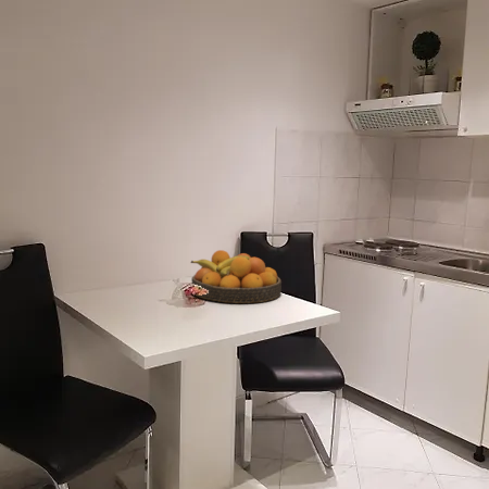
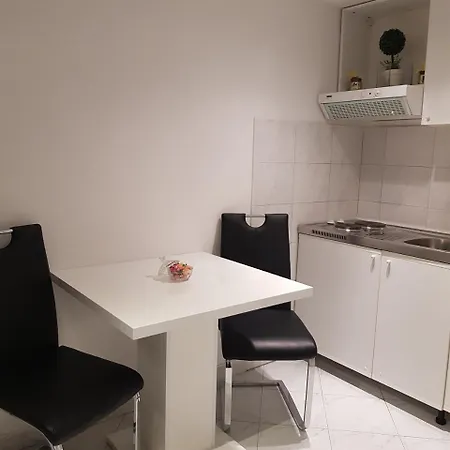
- fruit bowl (237, 273)
